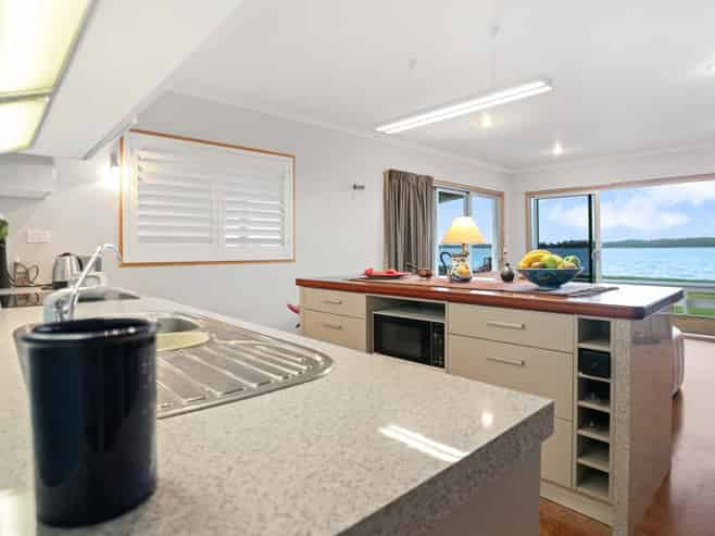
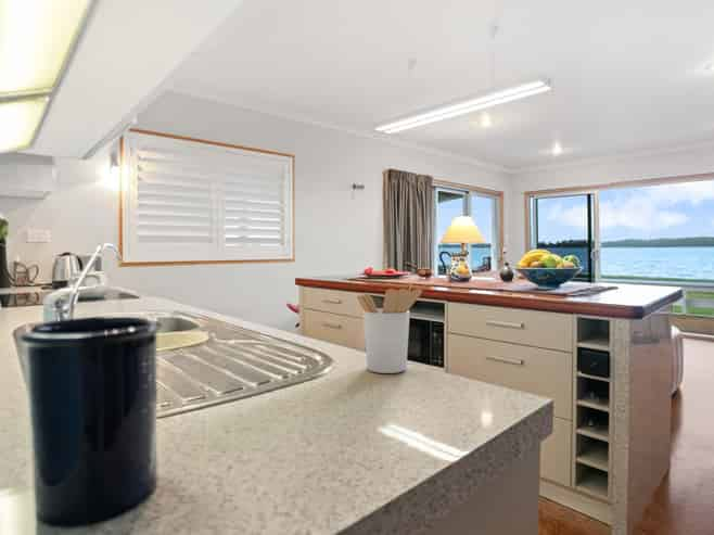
+ utensil holder (392, 327)
